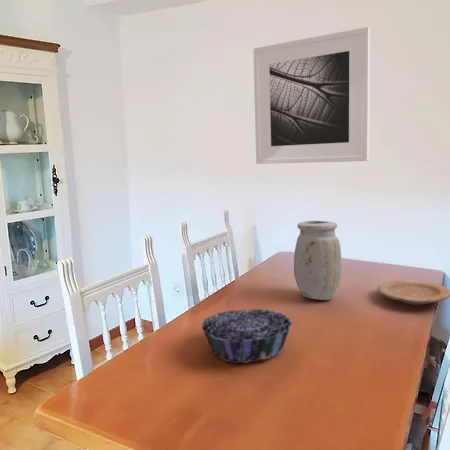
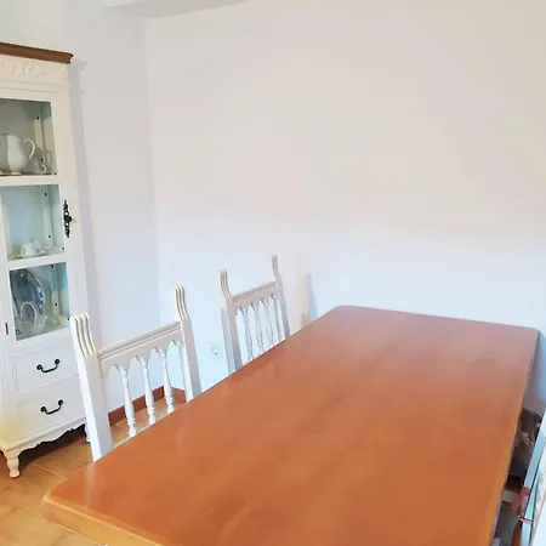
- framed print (308, 101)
- vase (317, 259)
- plate (413, 294)
- decorative bowl (247, 335)
